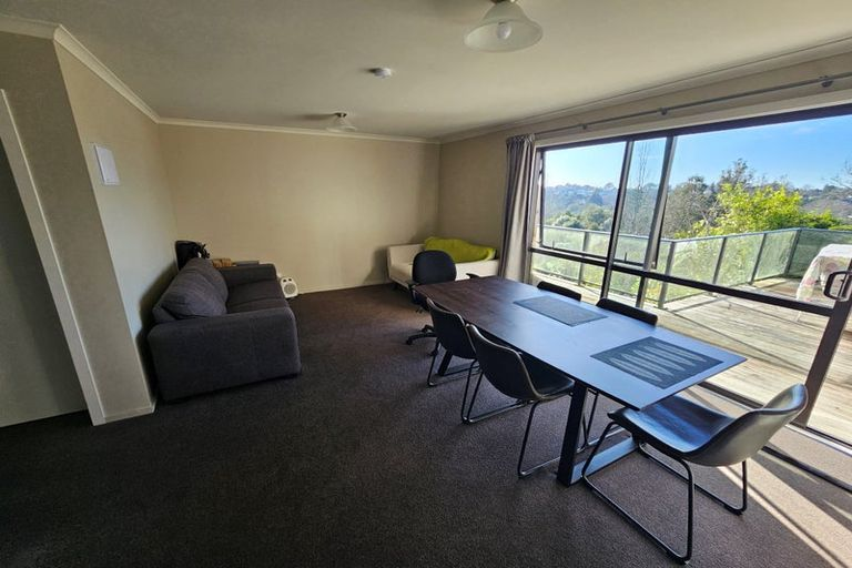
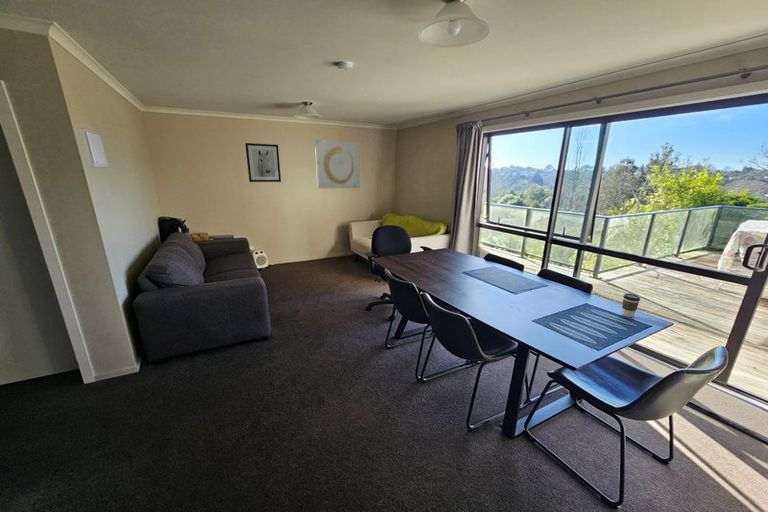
+ coffee cup (629, 305)
+ wall art (338, 165)
+ wall art (263, 163)
